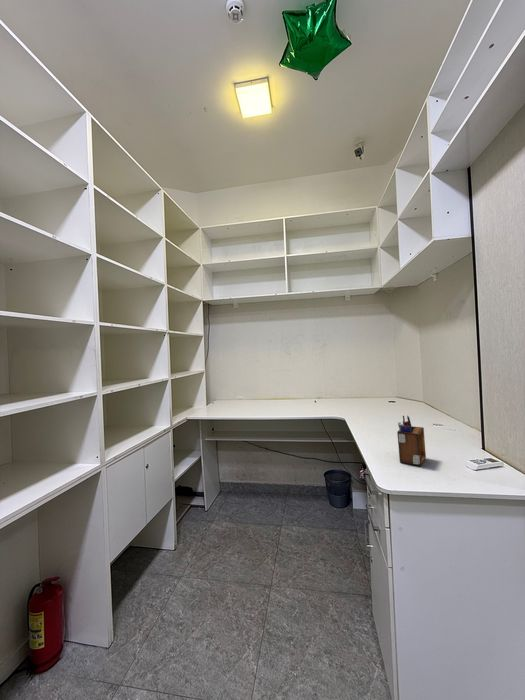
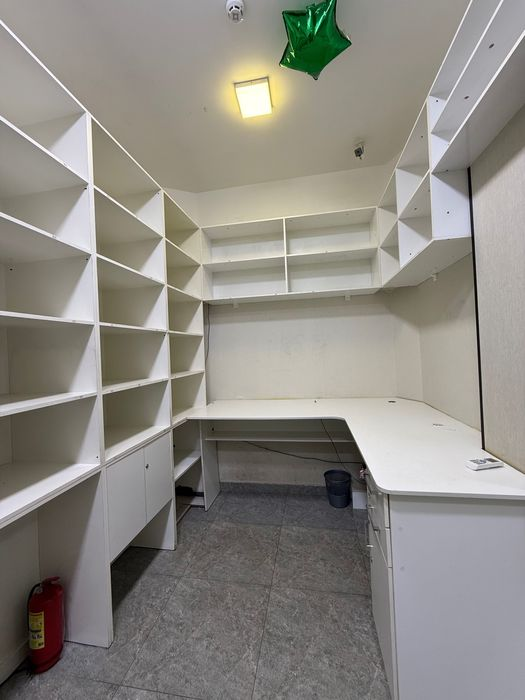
- desk organizer (411, 438)
